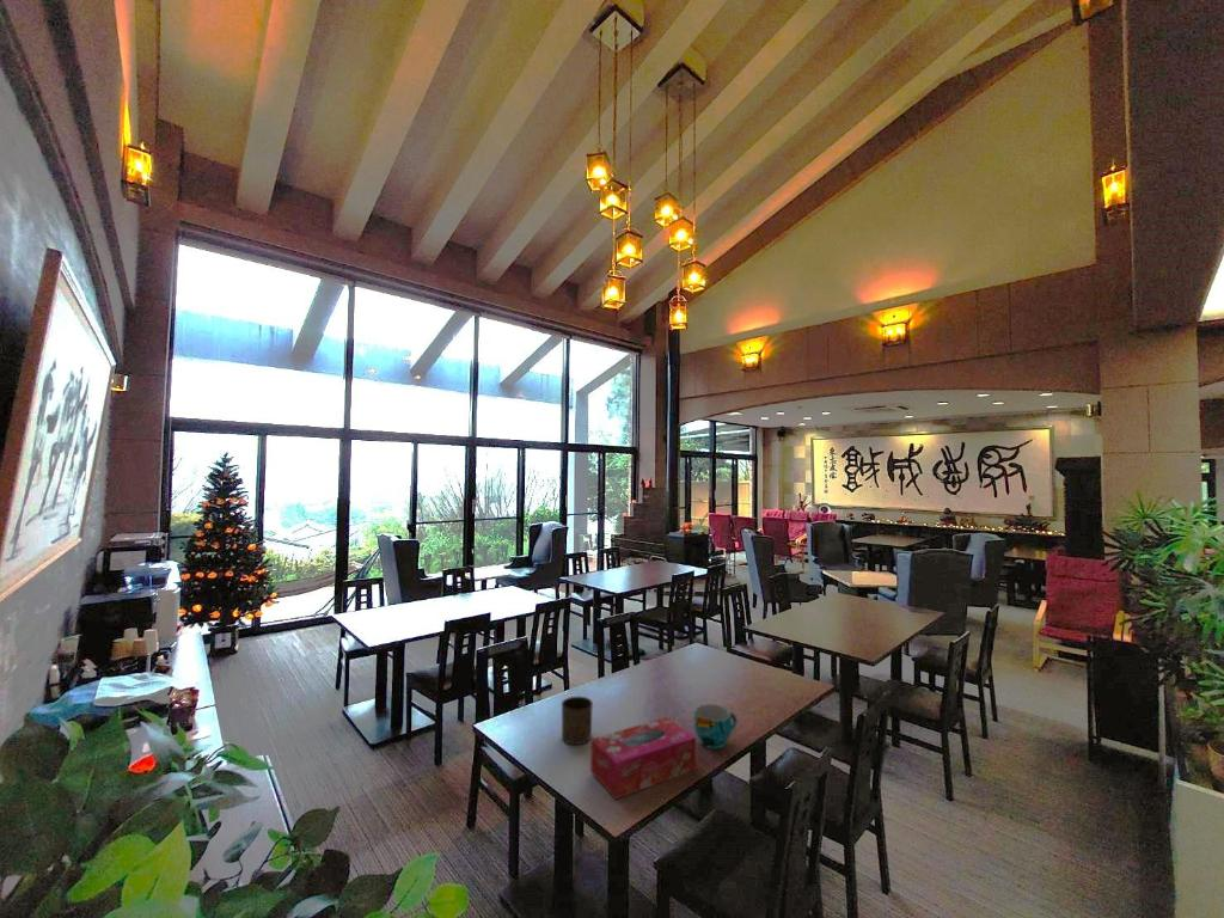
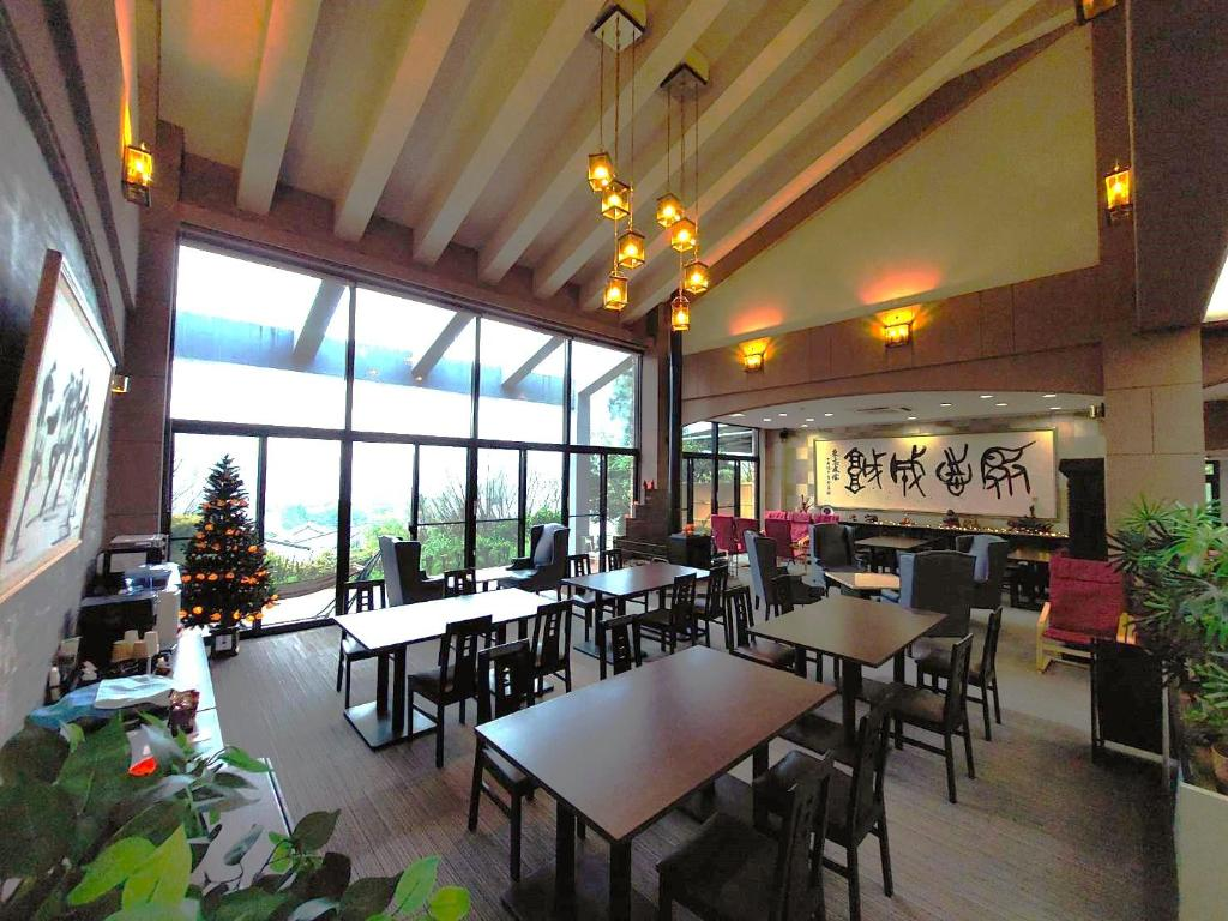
- cup (714, 726)
- cup (576, 720)
- tissue box (643, 754)
